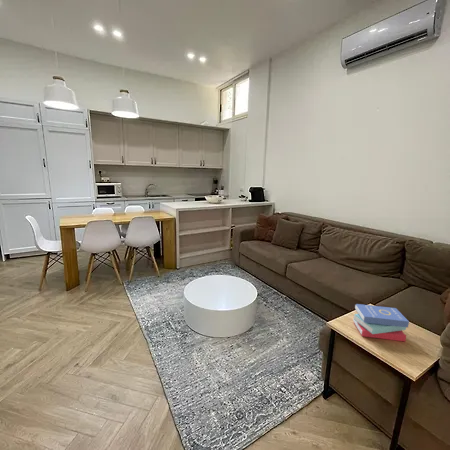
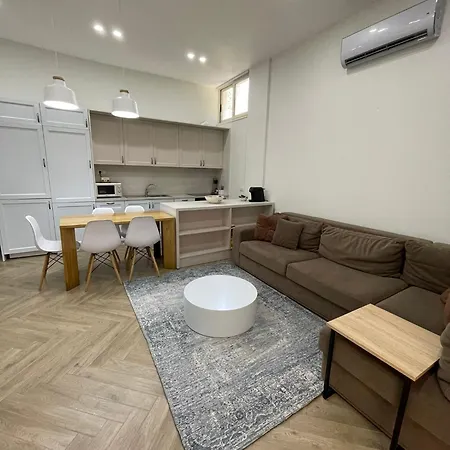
- book (379, 321)
